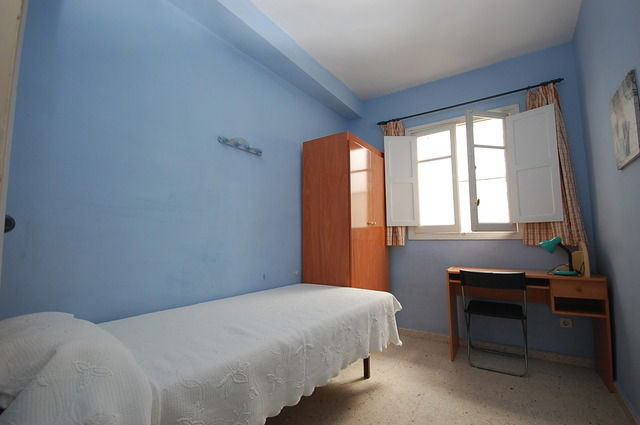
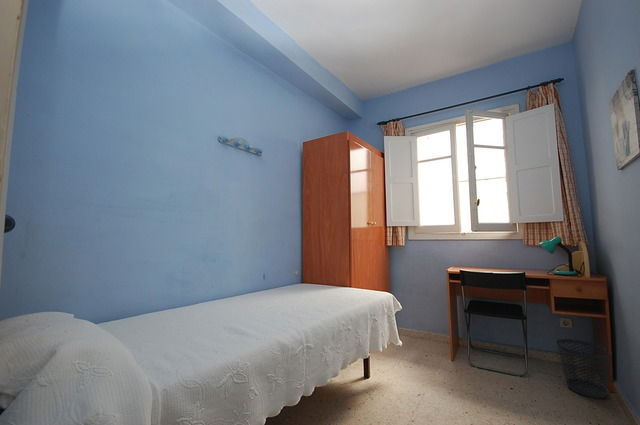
+ wastebasket (584, 368)
